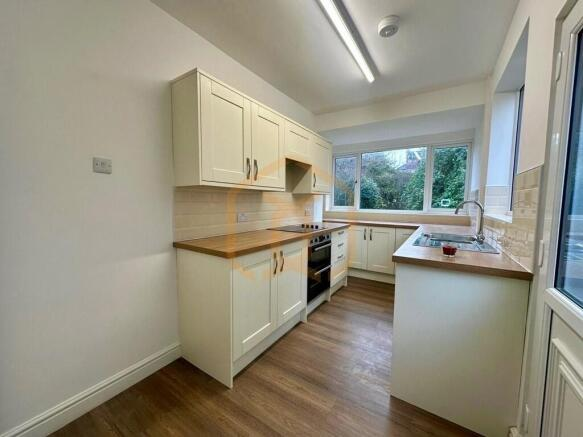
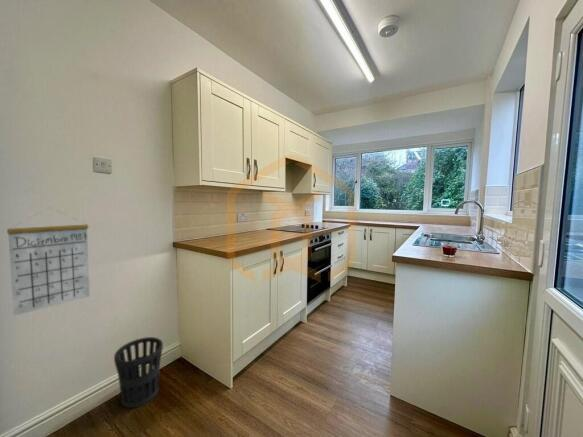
+ calendar (53, 256)
+ wastebasket (139, 371)
